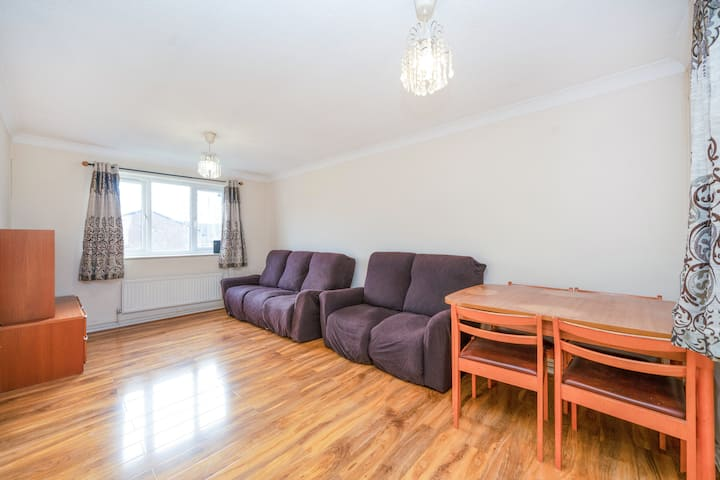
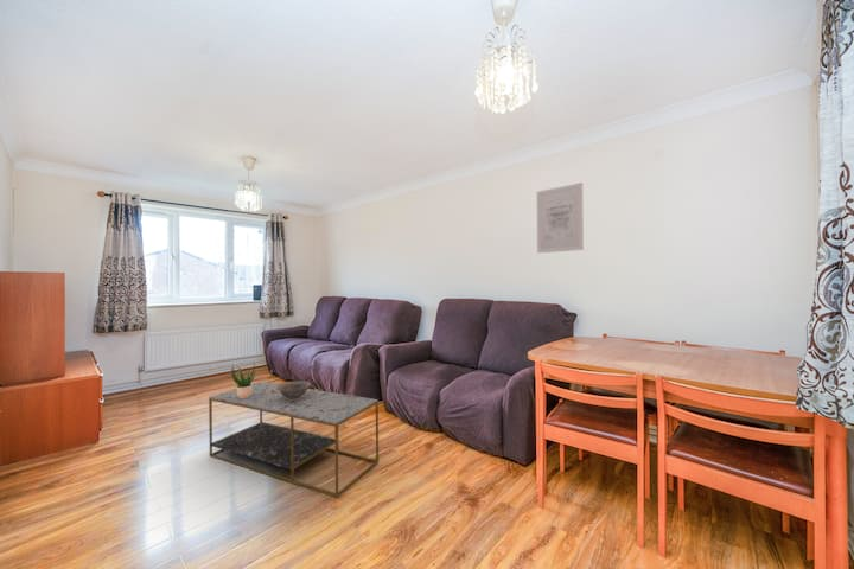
+ potted plant (243, 378)
+ wall art (559, 219)
+ decorative bowl (293, 391)
+ coffee table (292, 428)
